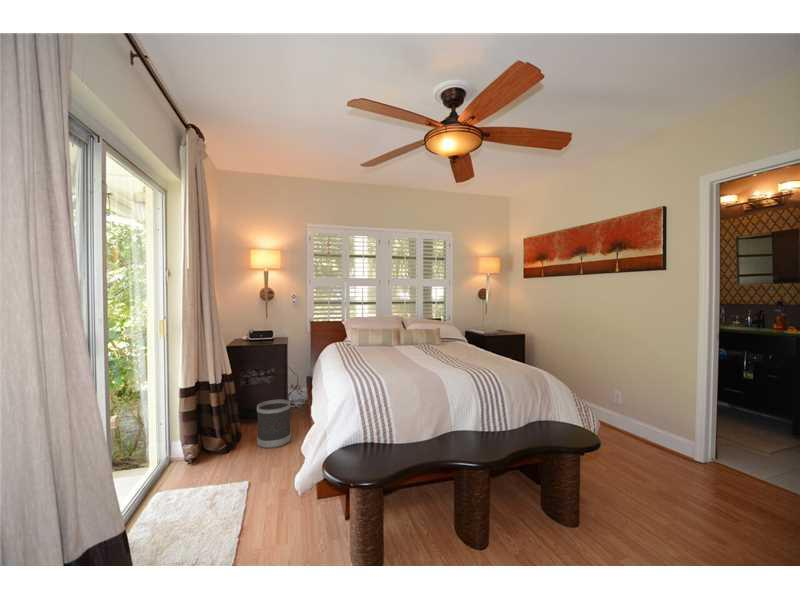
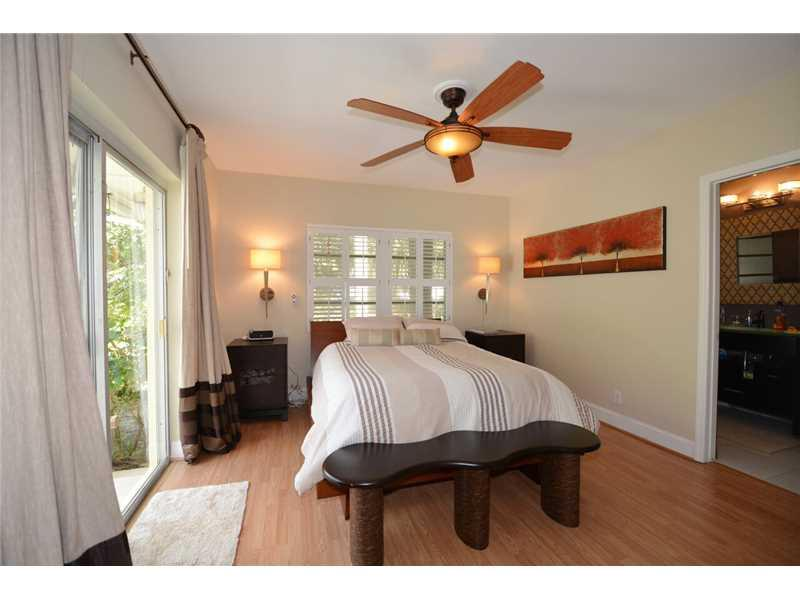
- wastebasket (274, 422)
